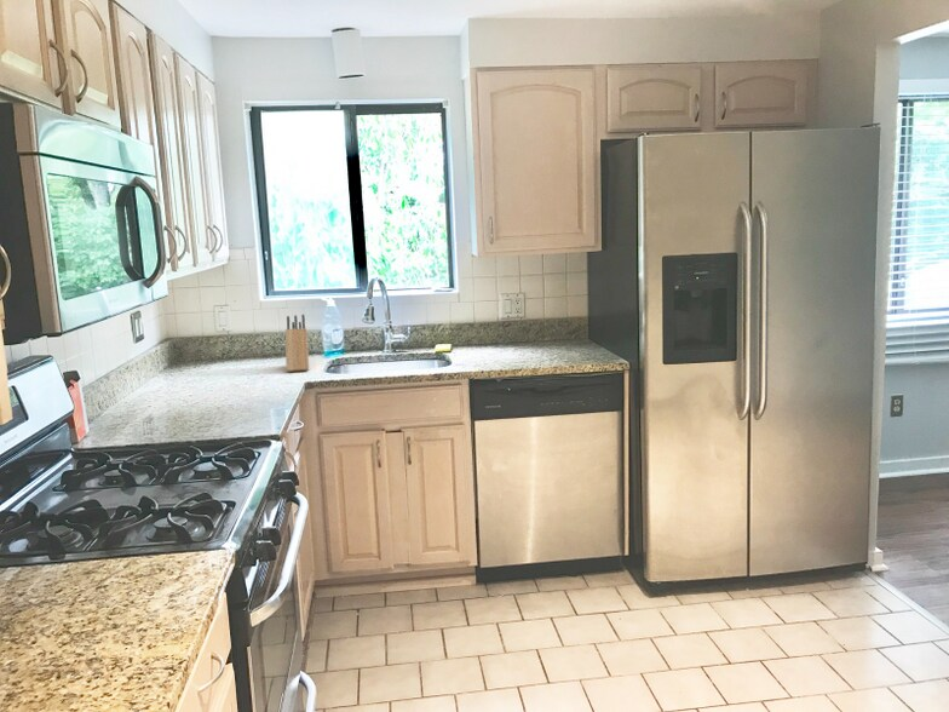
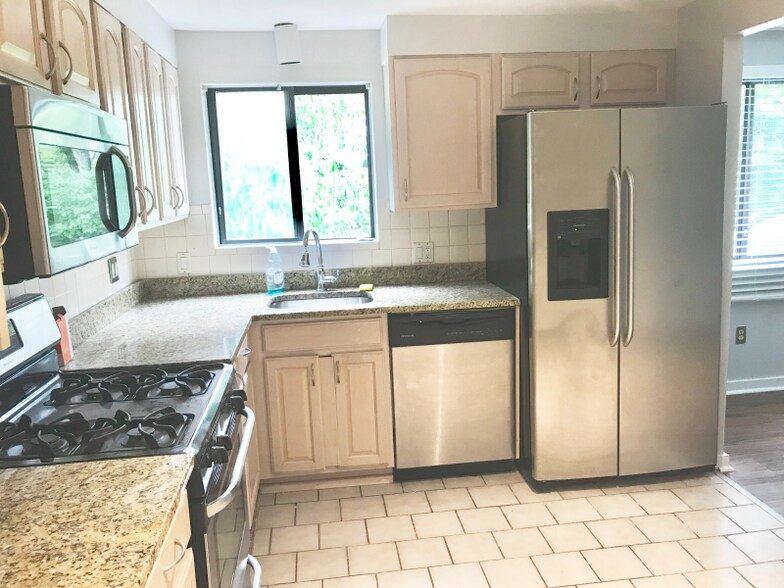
- knife block (295, 341)
